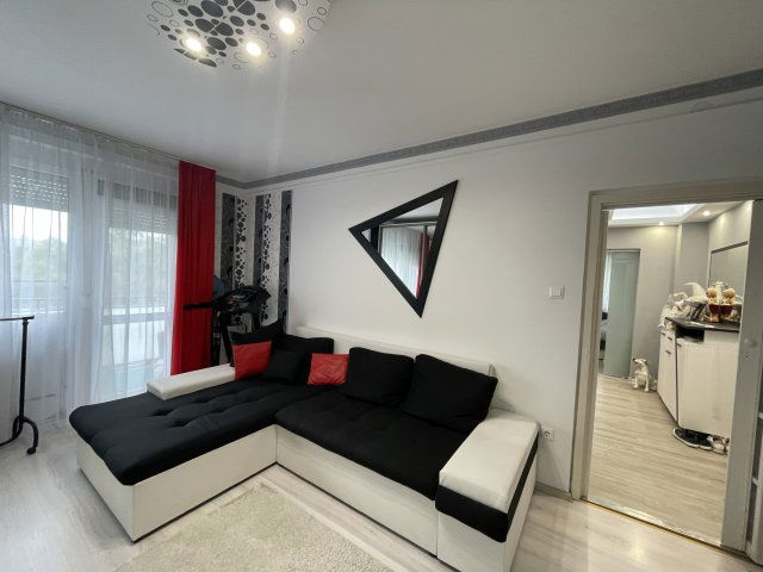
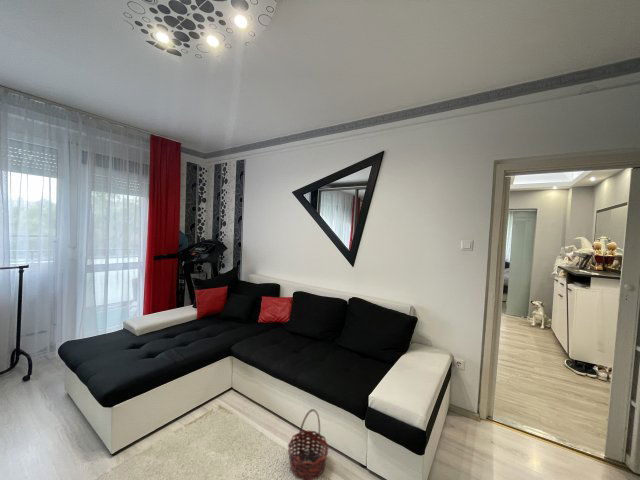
+ basket (308, 437)
